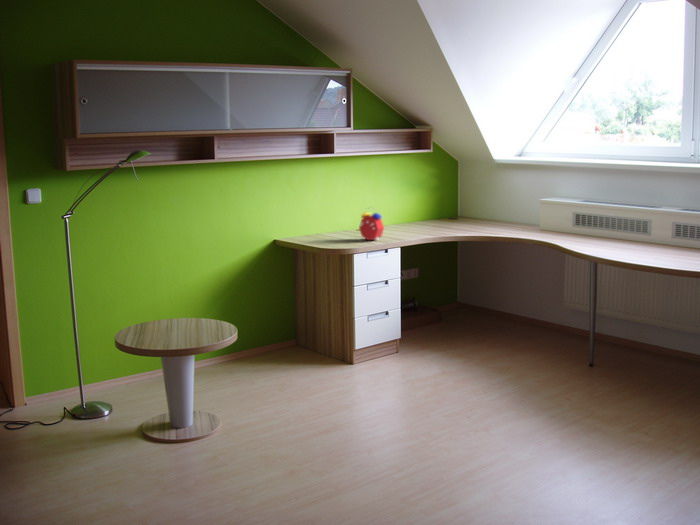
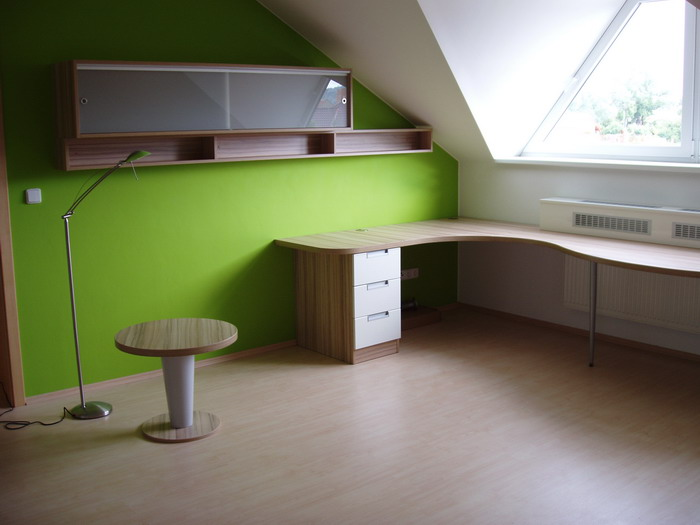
- alarm clock (370, 223)
